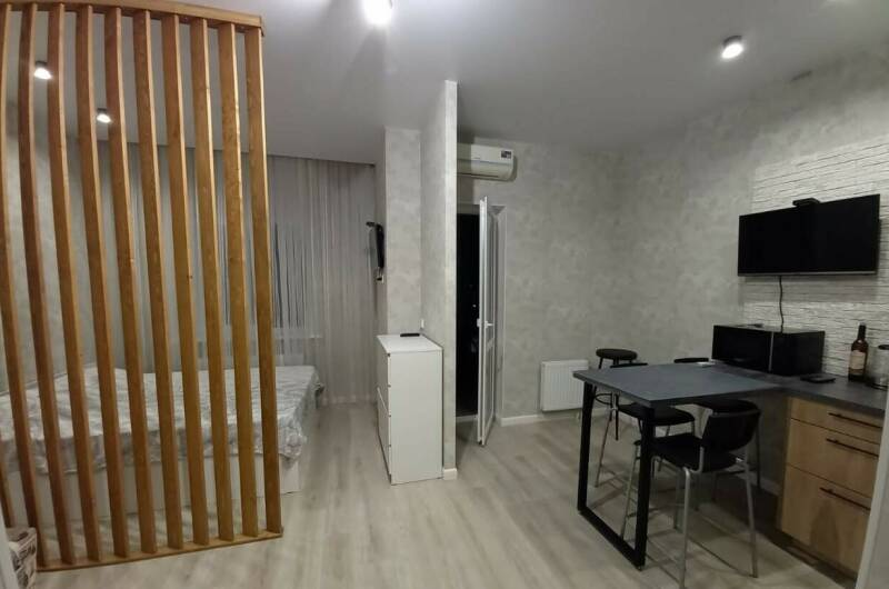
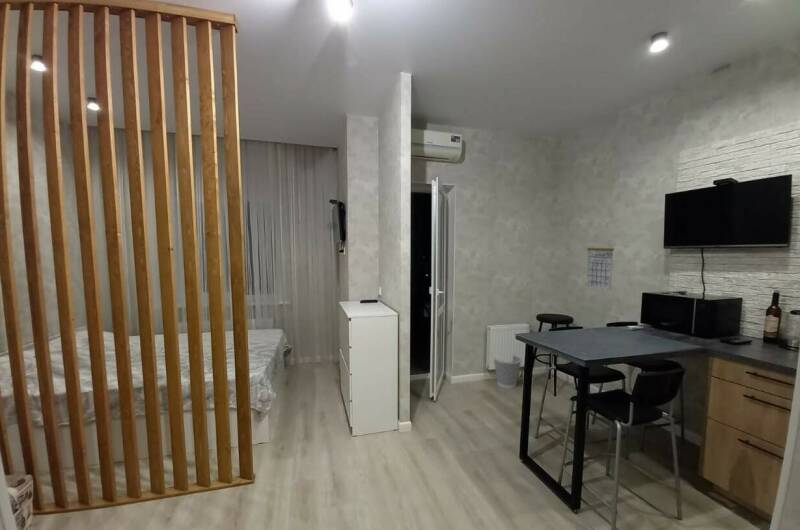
+ calendar (599, 263)
+ wastebasket (506, 370)
